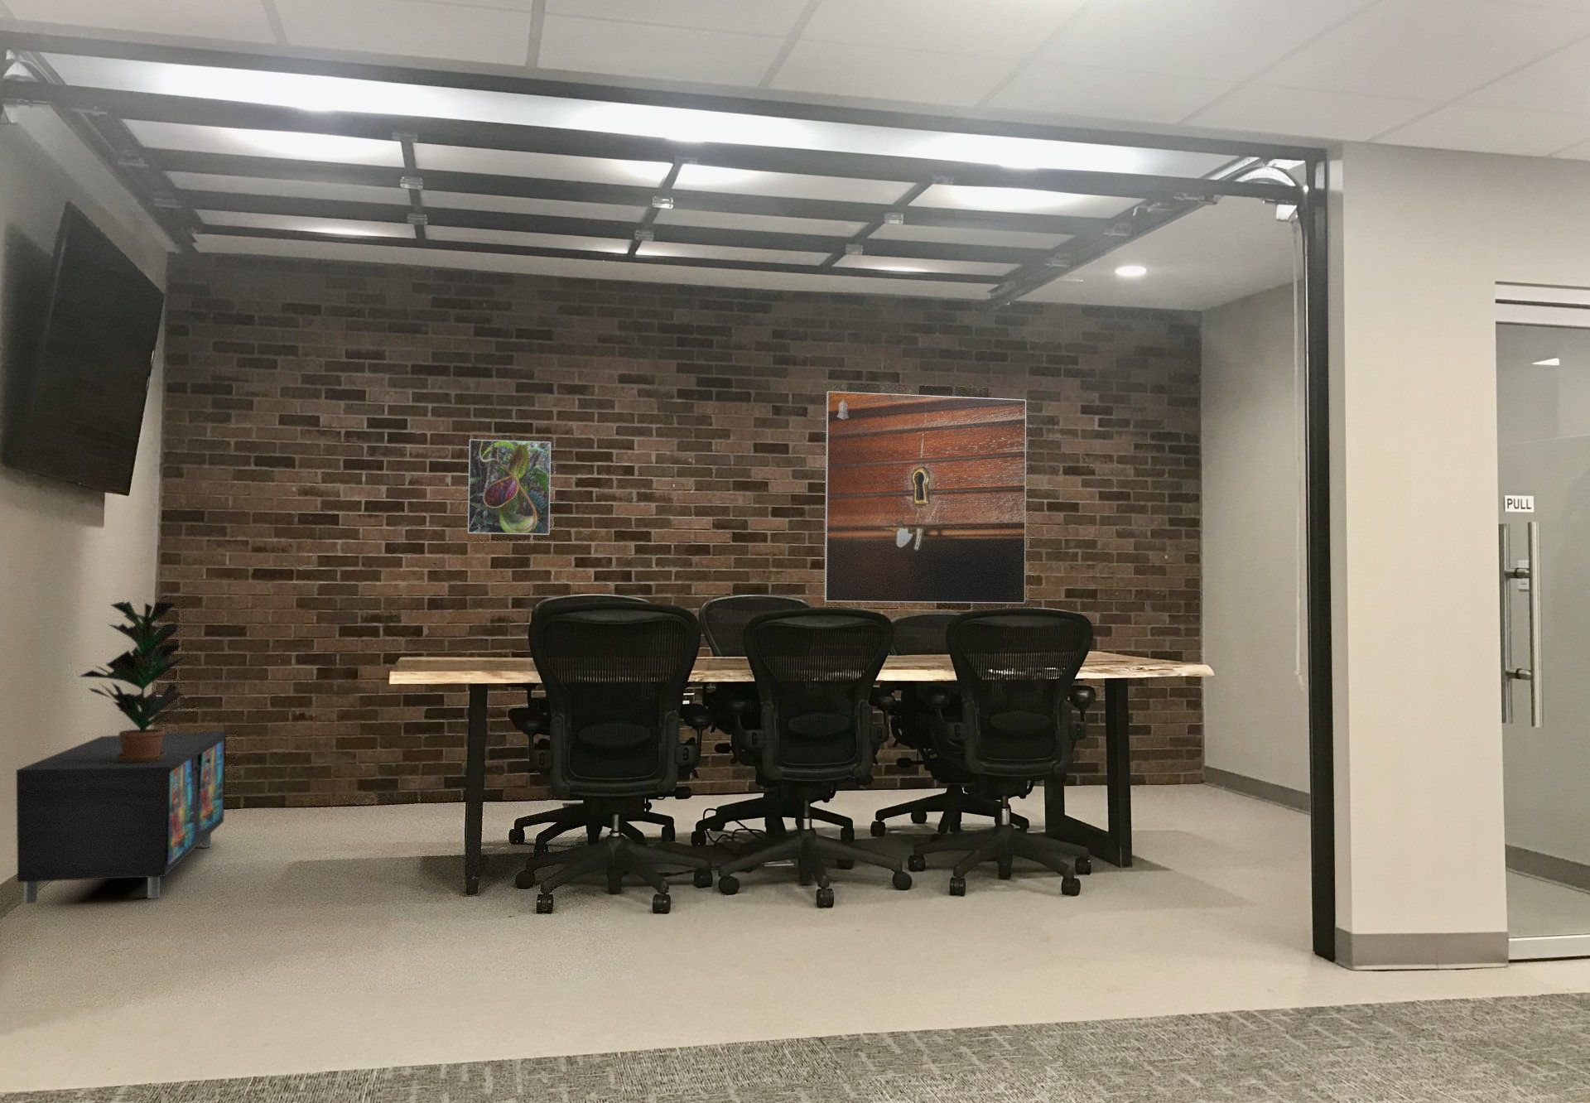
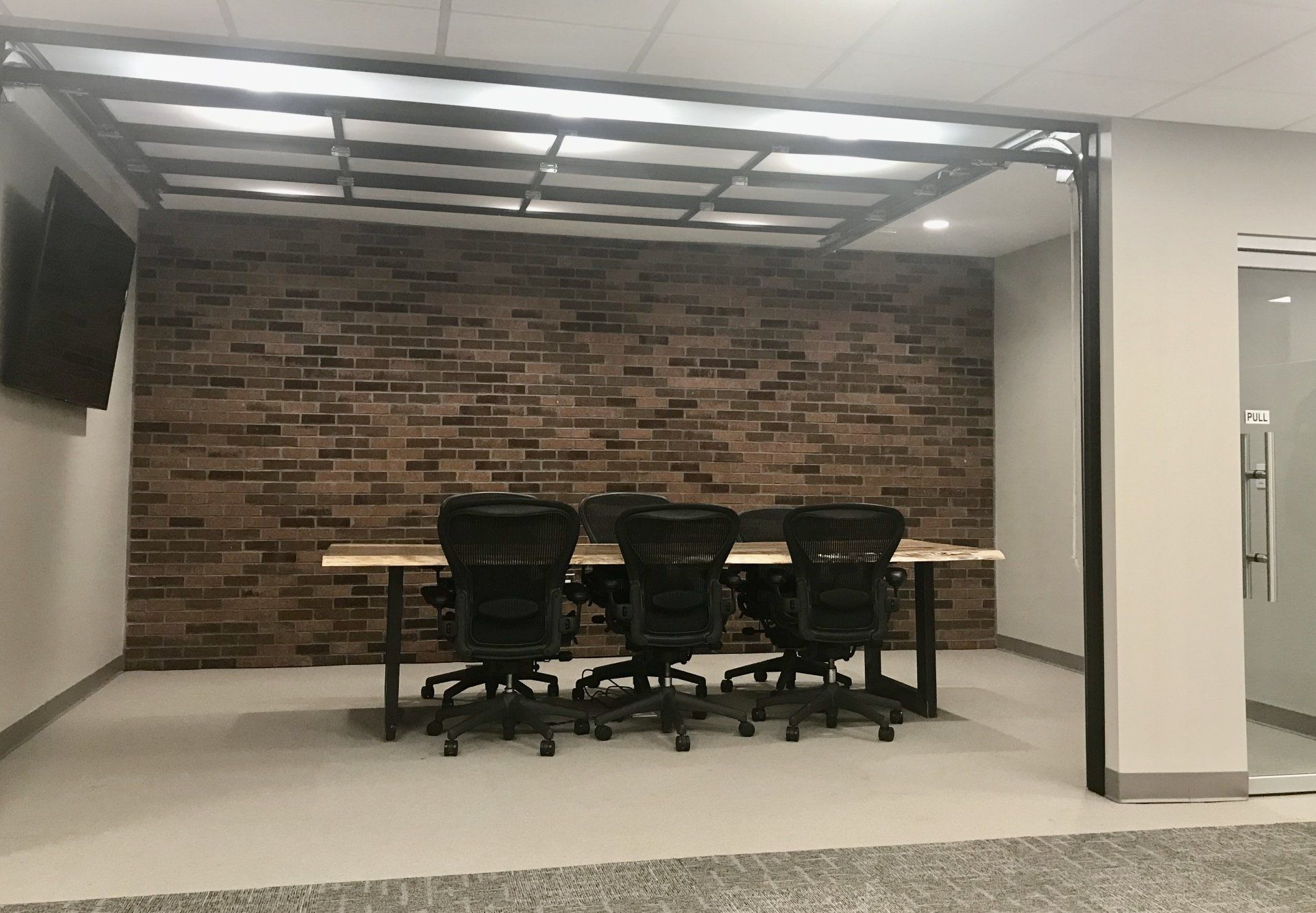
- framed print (510, 487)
- storage cabinet (133, 809)
- potted plant (133, 680)
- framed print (927, 499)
